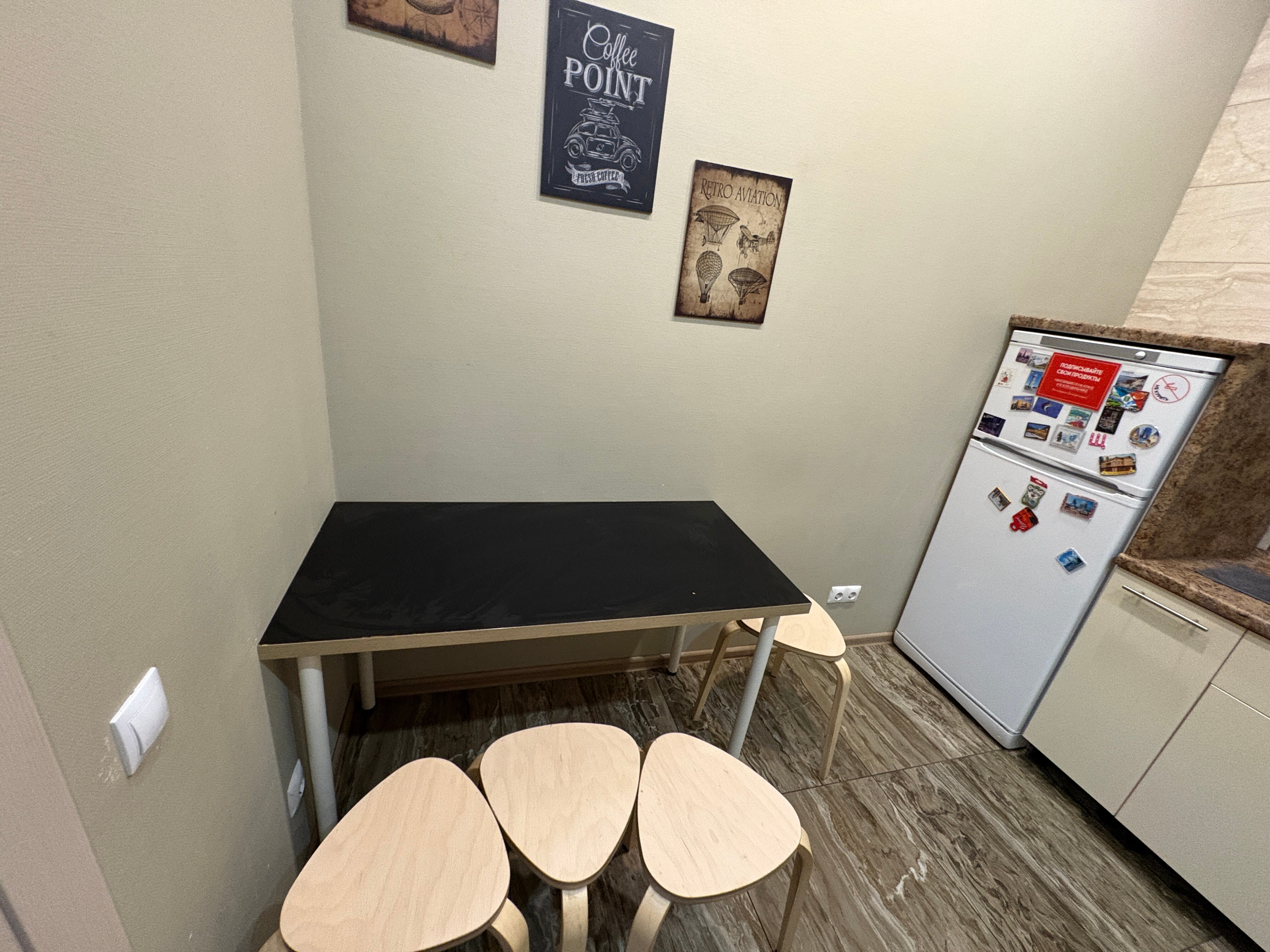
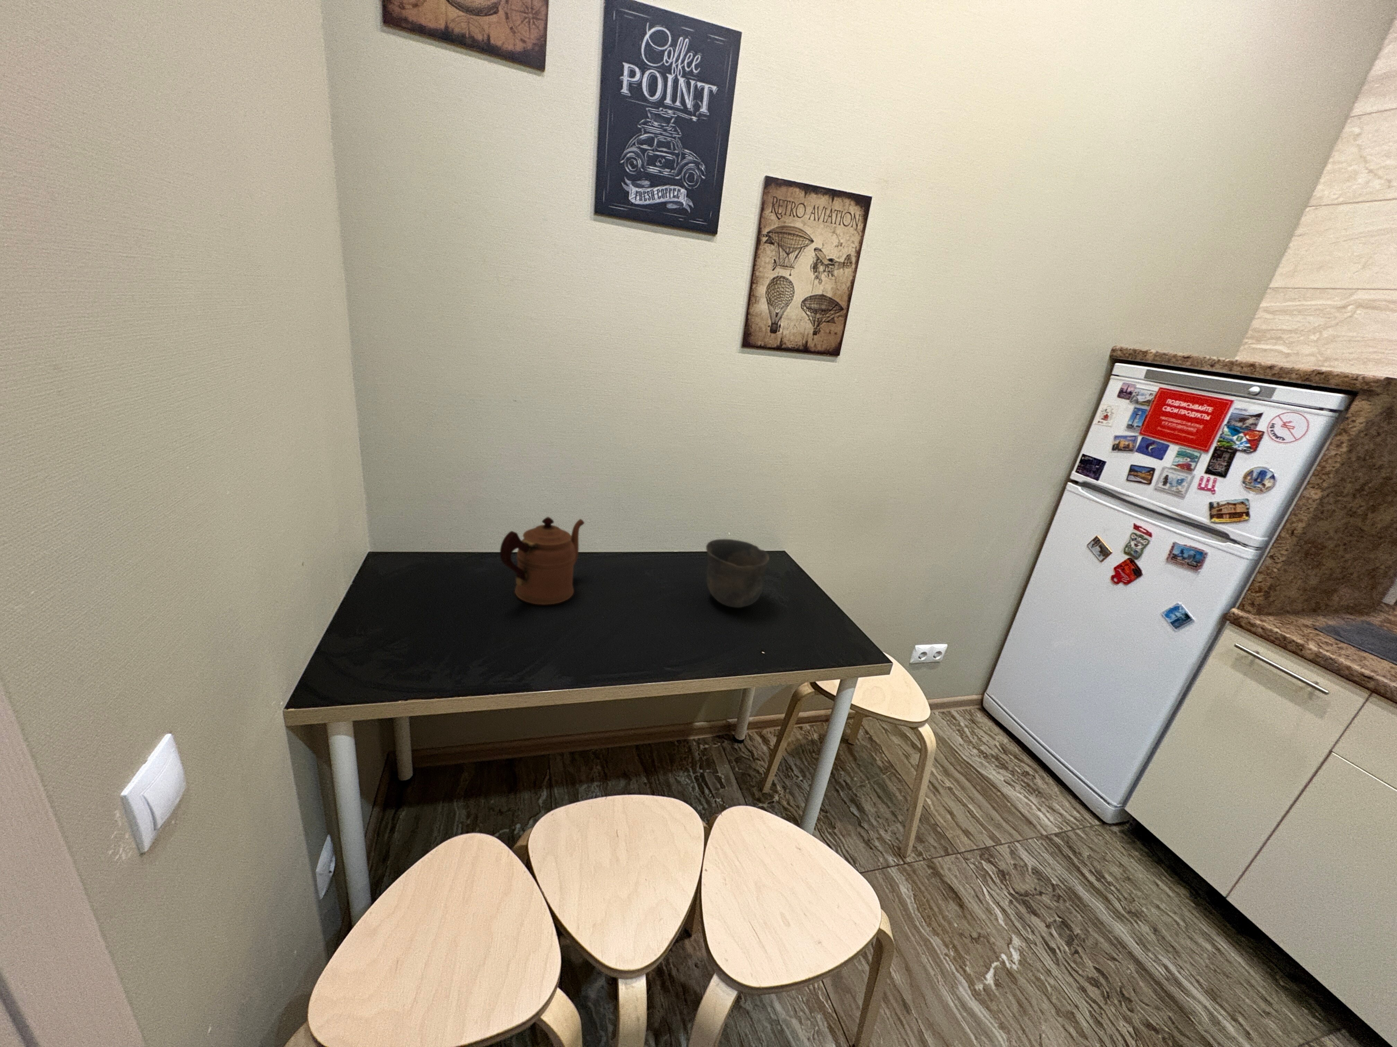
+ cup (733, 576)
+ coffeepot (546, 555)
